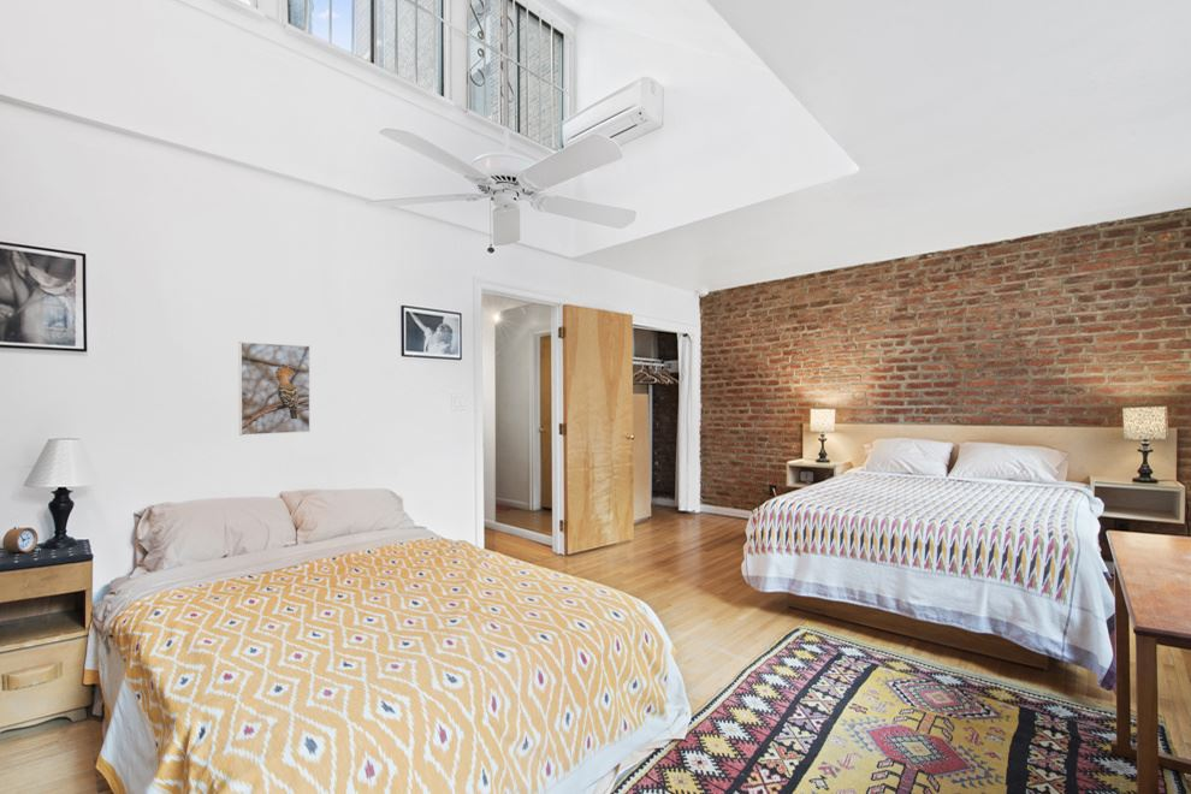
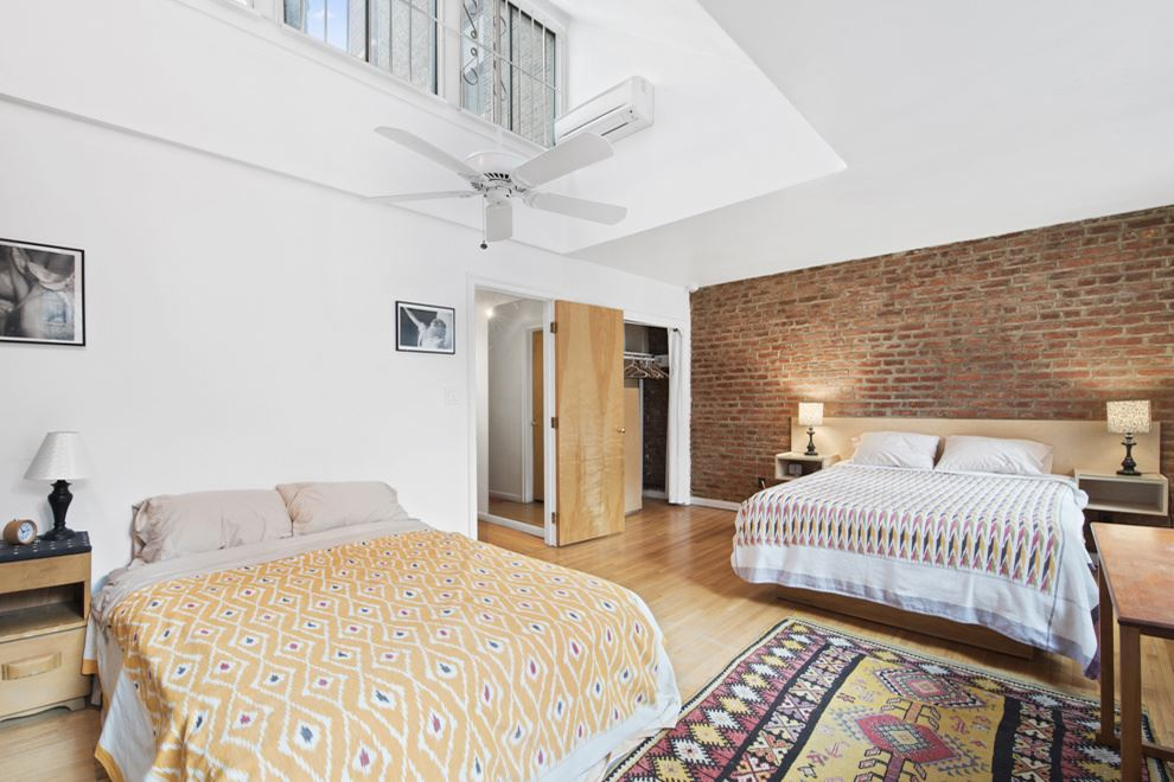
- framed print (275, 389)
